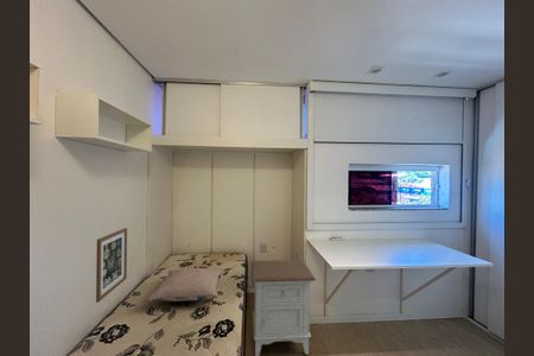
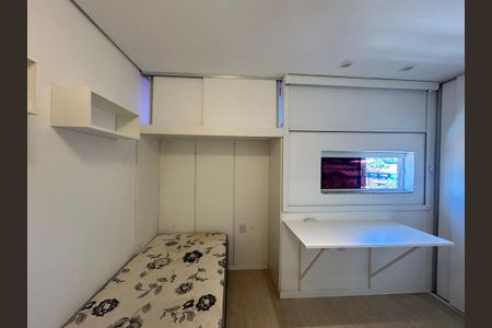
- nightstand (280, 304)
- wall art (113, 261)
- pillow (190, 282)
